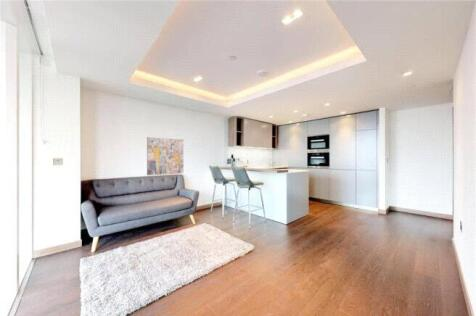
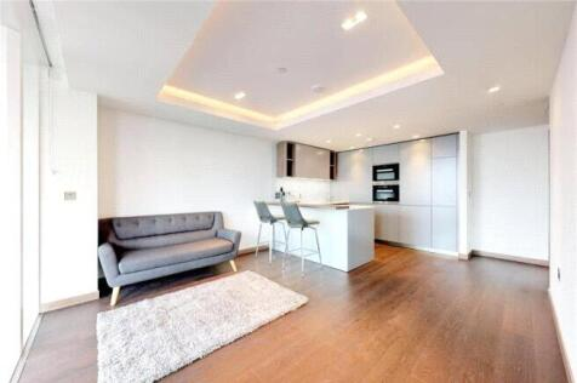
- wall art (166, 156)
